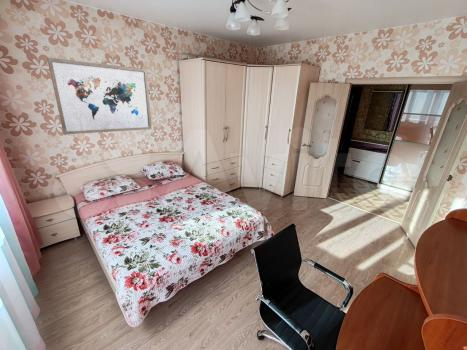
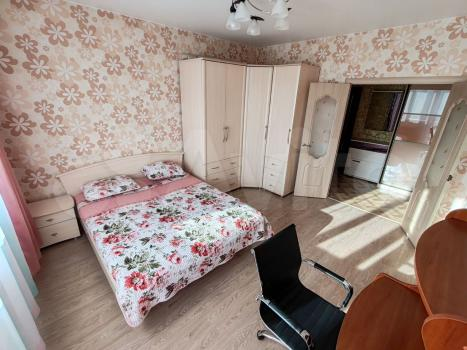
- wall art (108, 99)
